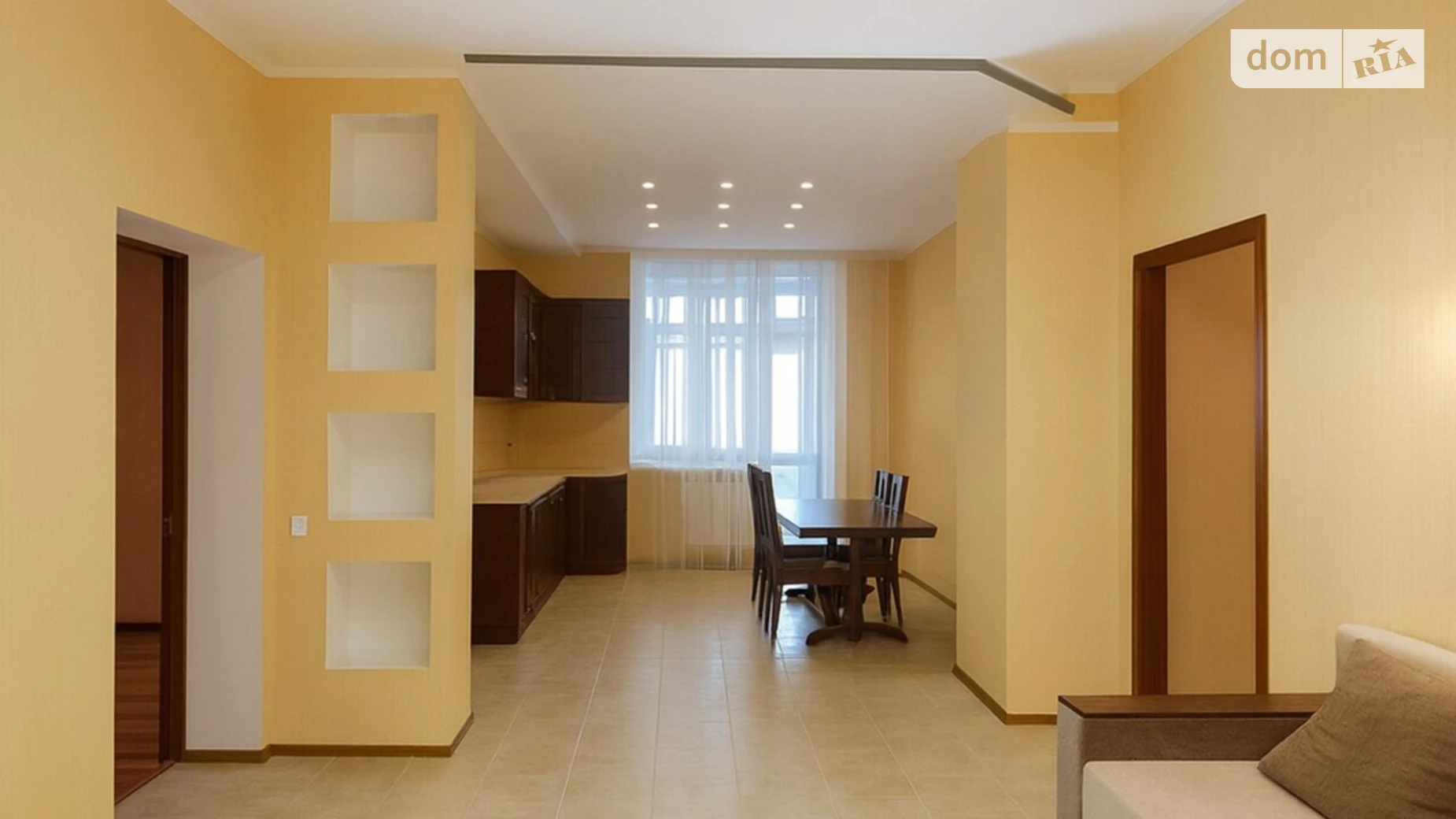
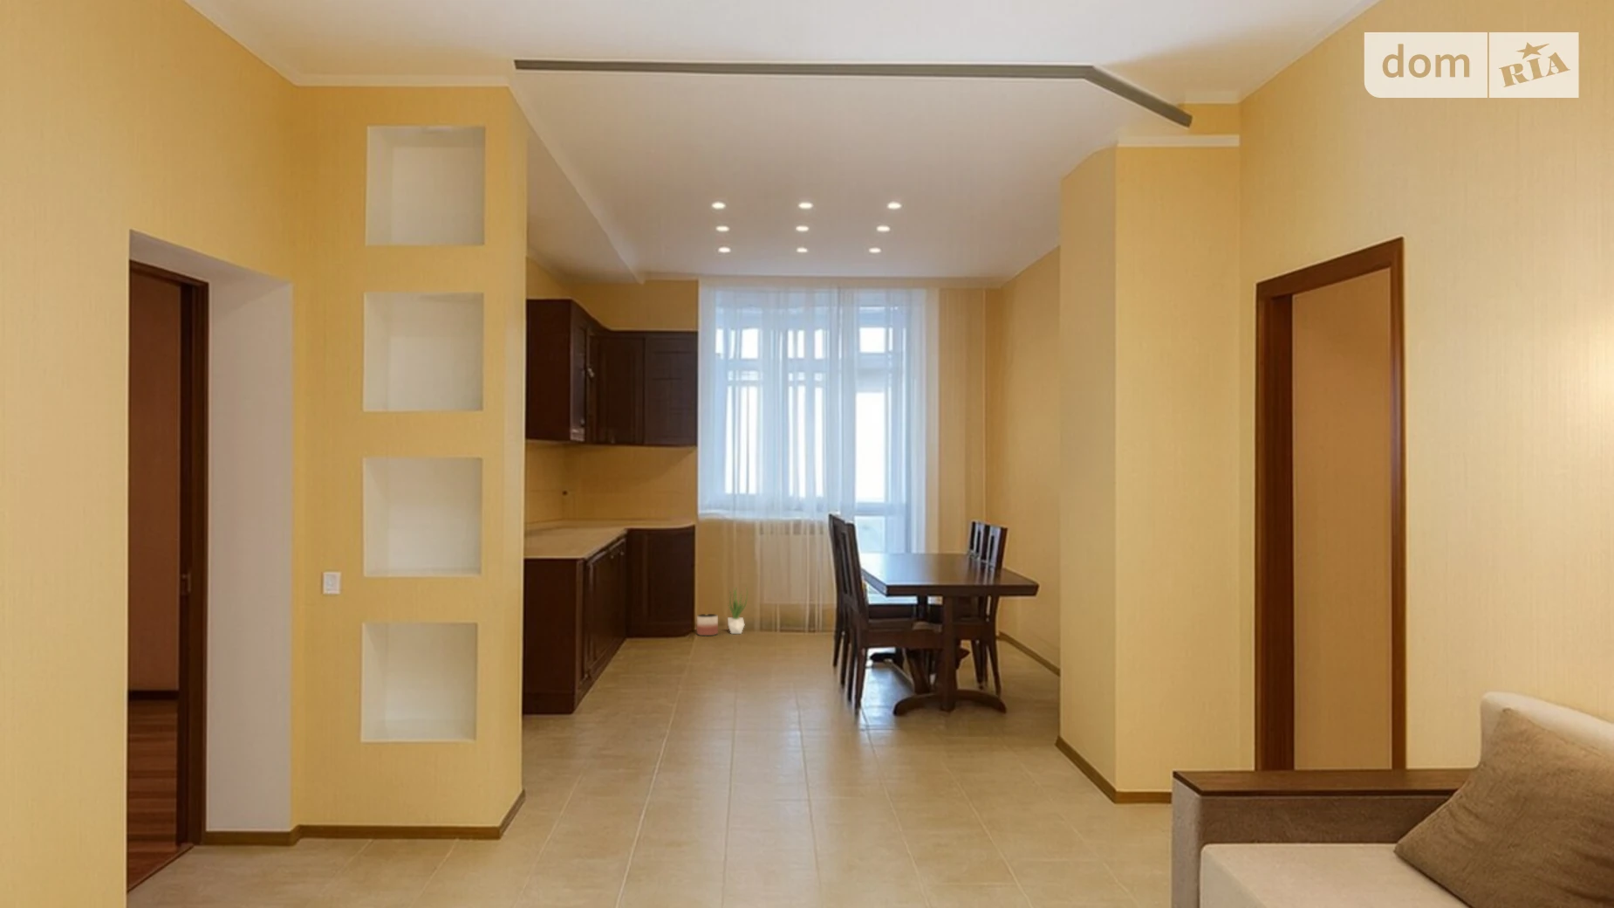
+ planter (706, 624)
+ potted plant (737, 610)
